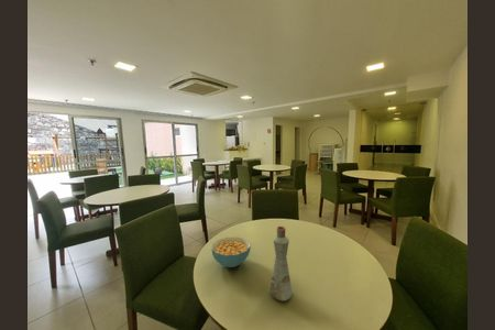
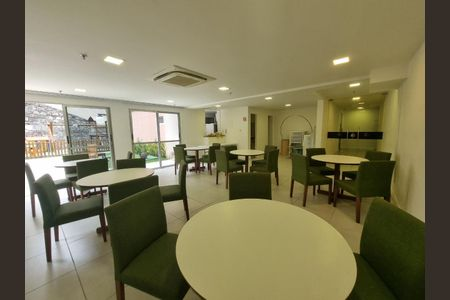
- cereal bowl (231, 254)
- bottle (280, 260)
